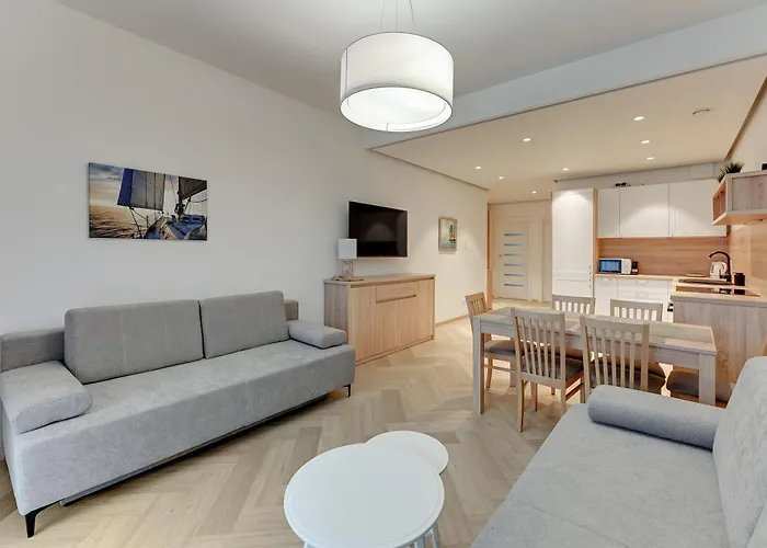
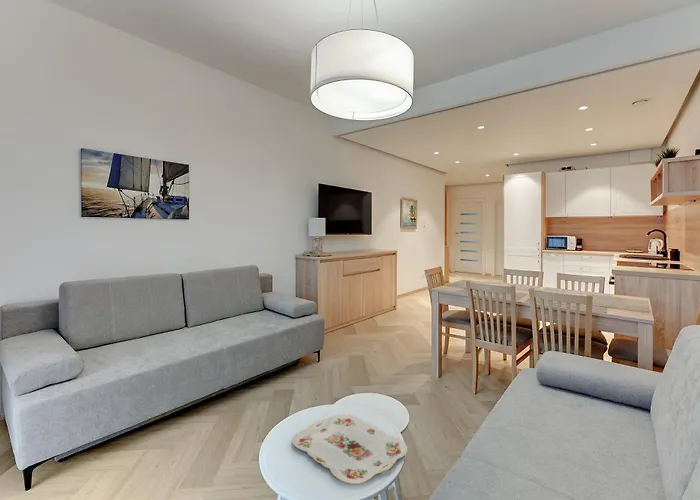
+ serving tray (348, 444)
